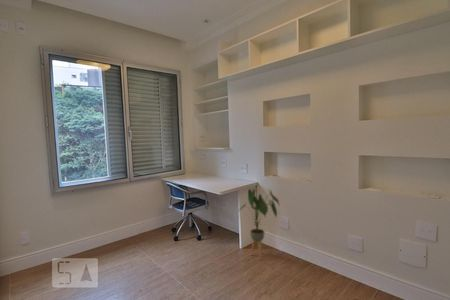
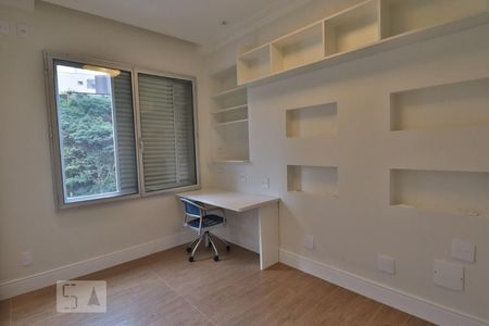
- house plant (259, 221)
